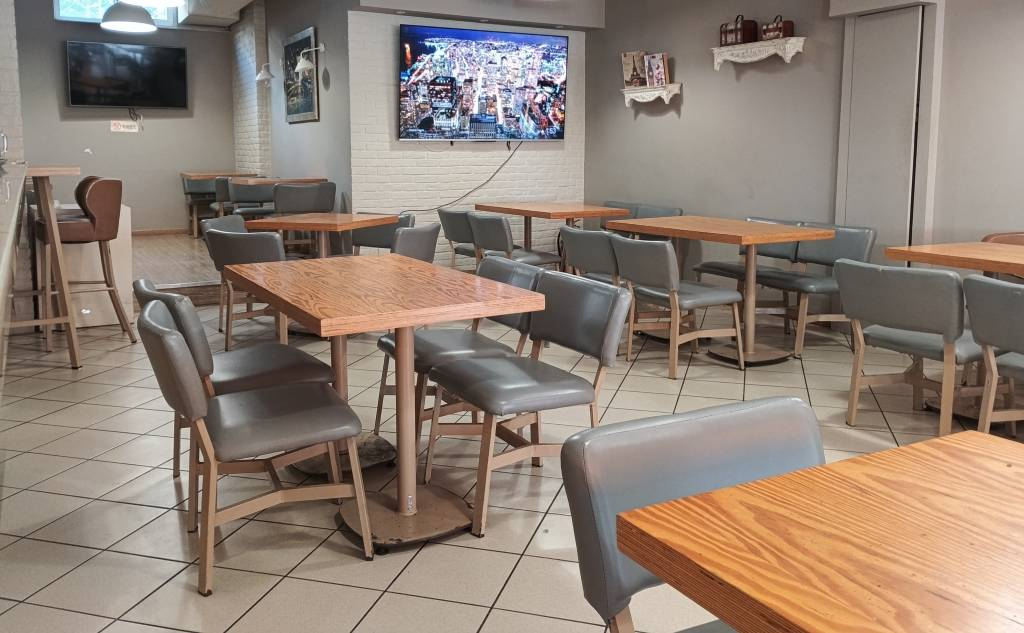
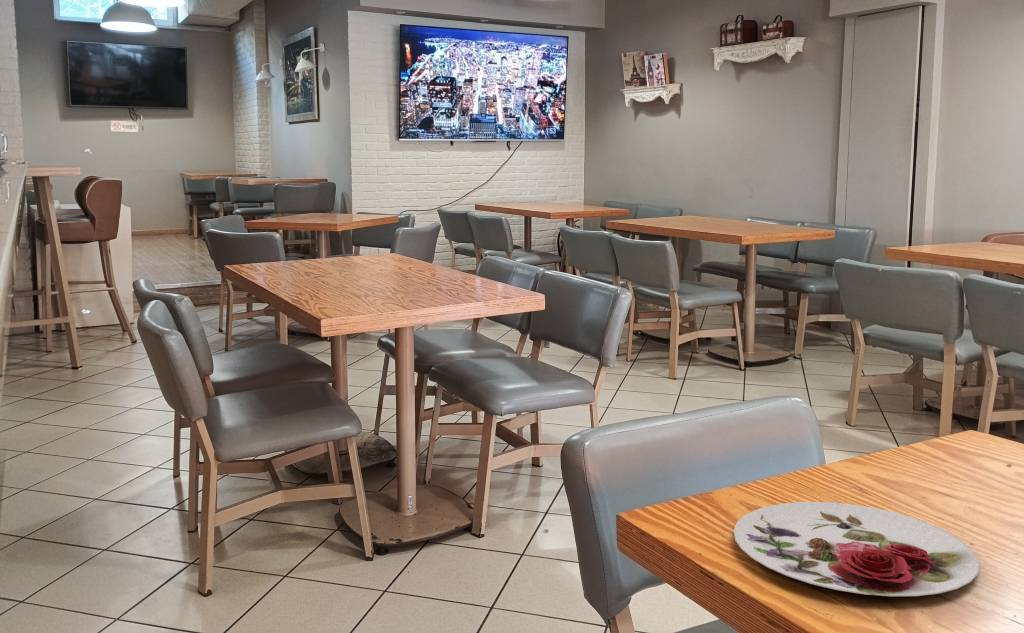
+ plate (851, 541)
